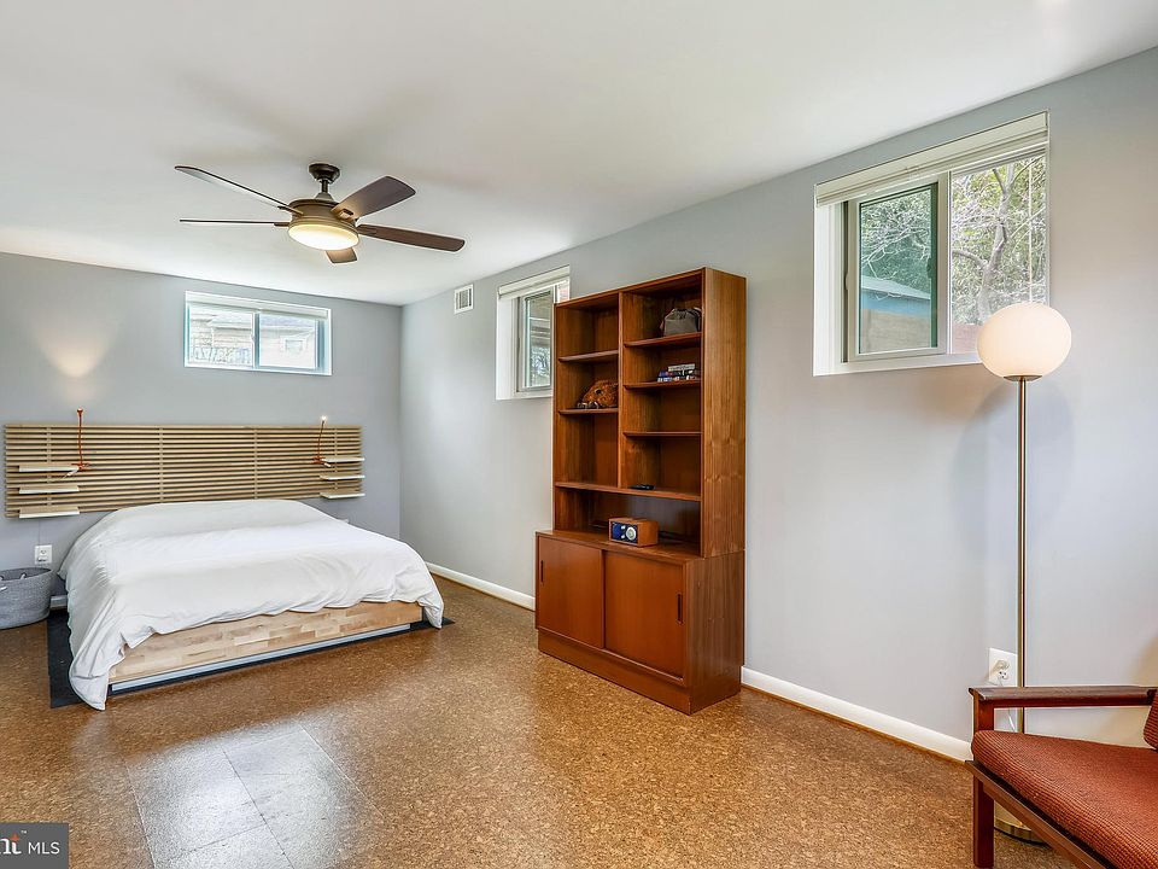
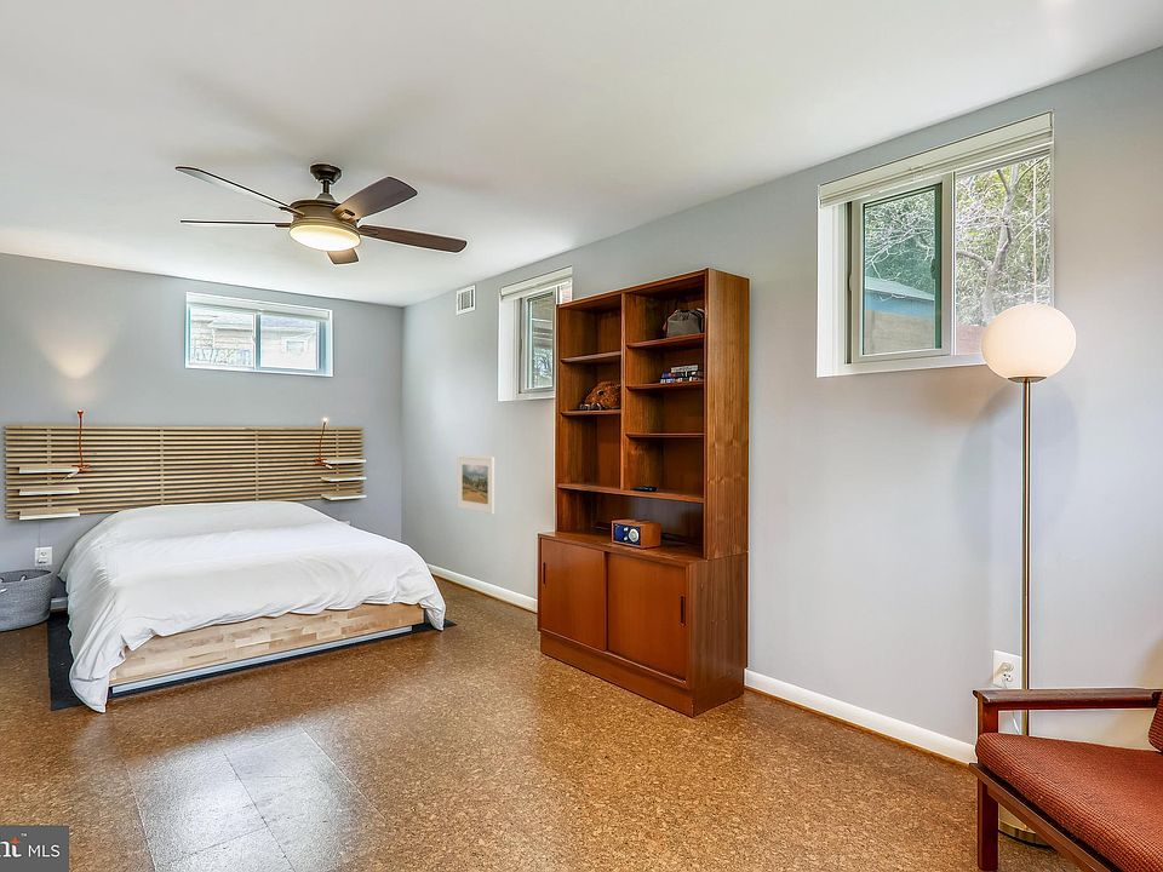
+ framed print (475, 483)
